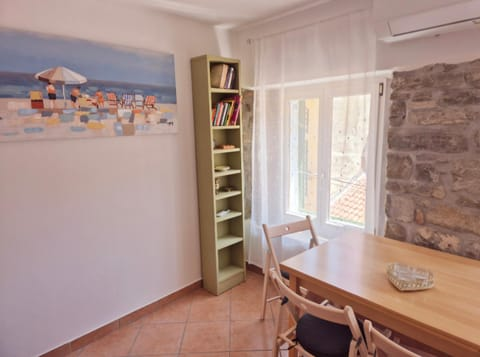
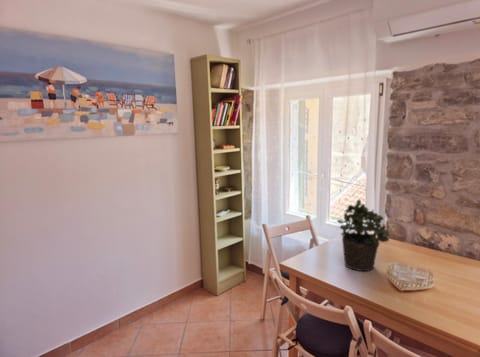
+ potted plant (360, 232)
